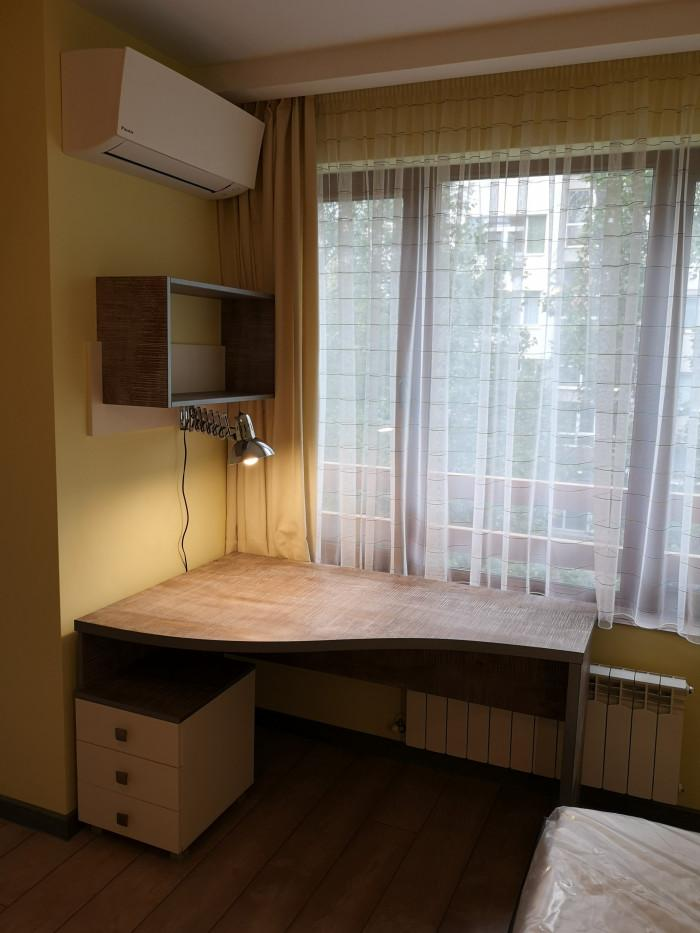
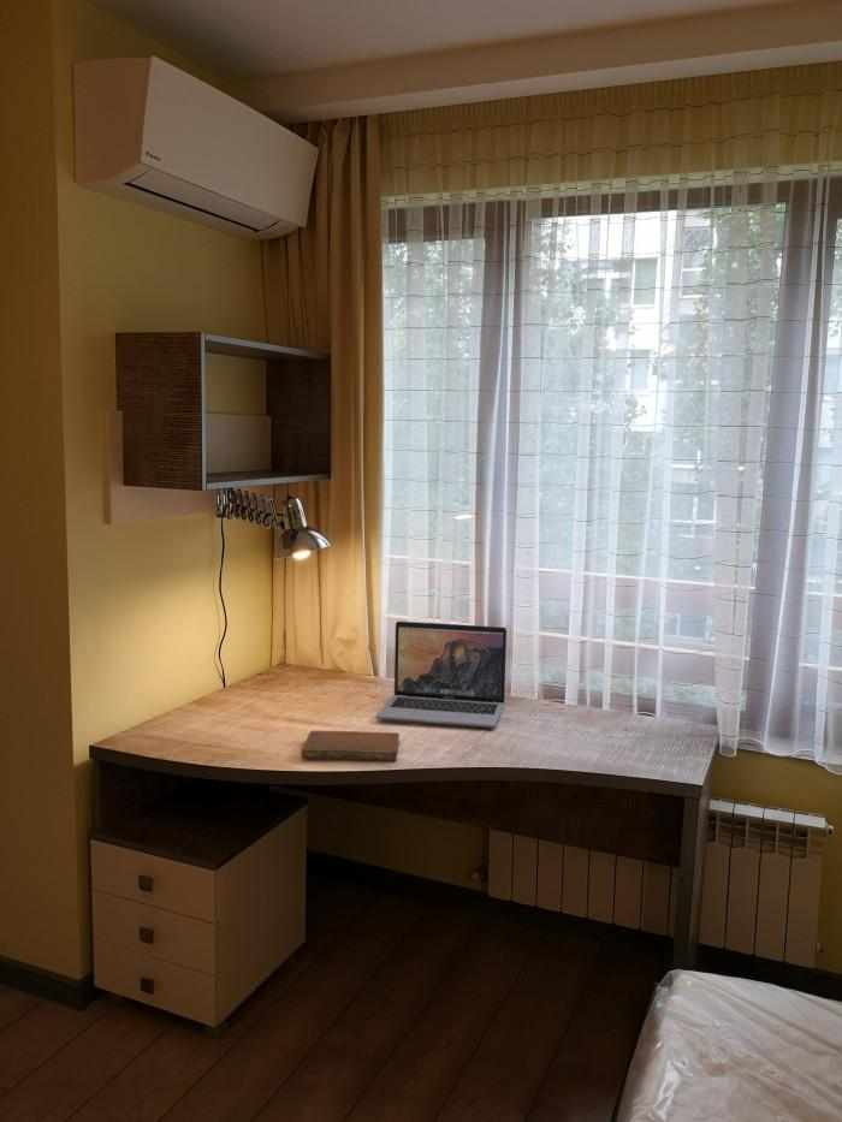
+ notebook (351, 744)
+ laptop (443, 672)
